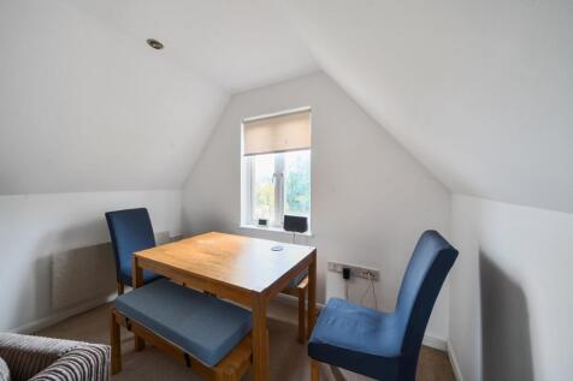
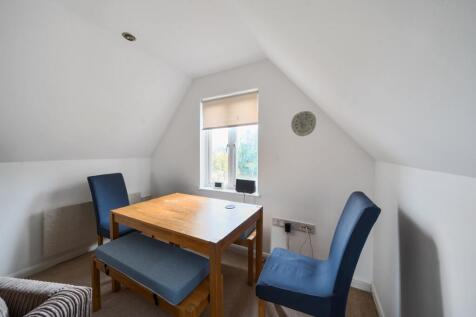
+ decorative plate (303, 123)
